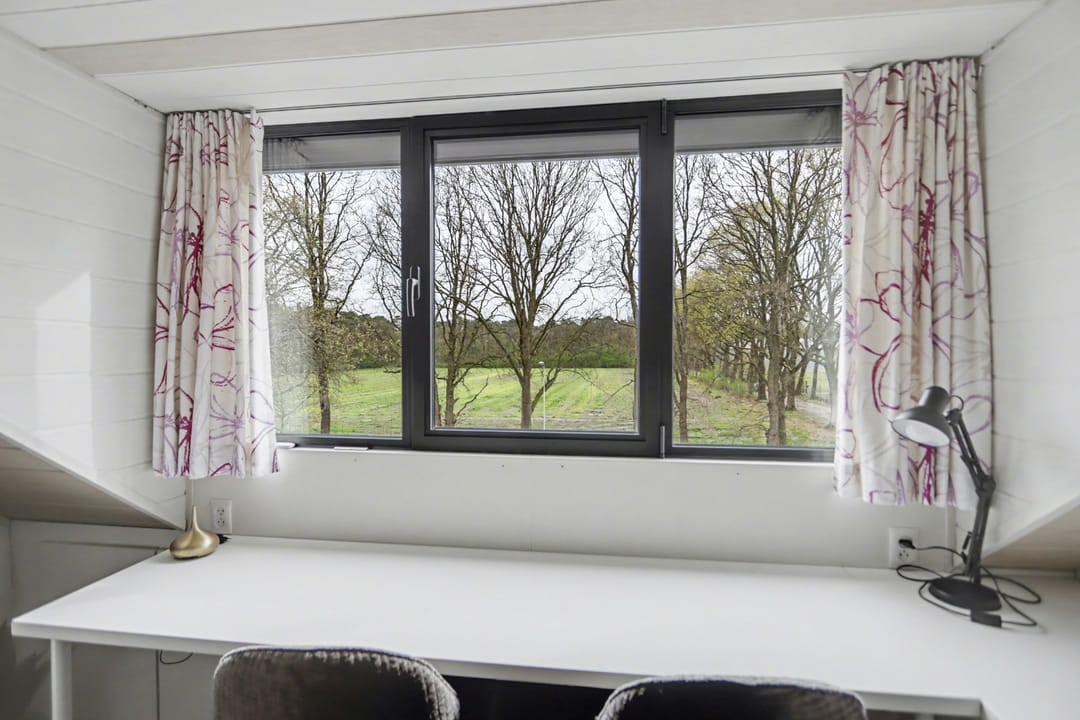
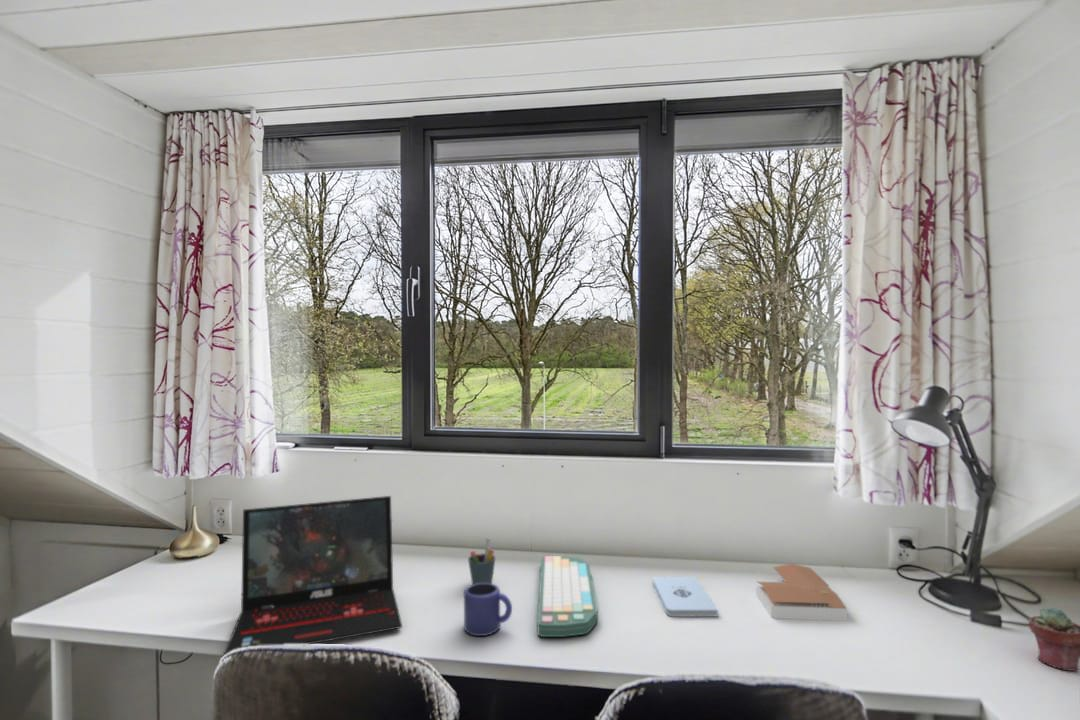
+ mug (488, 608)
+ laptop (319, 567)
+ potted succulent (1057, 635)
+ notepad (682, 595)
+ pen holder (482, 564)
+ book (792, 588)
+ computer keyboard (566, 589)
